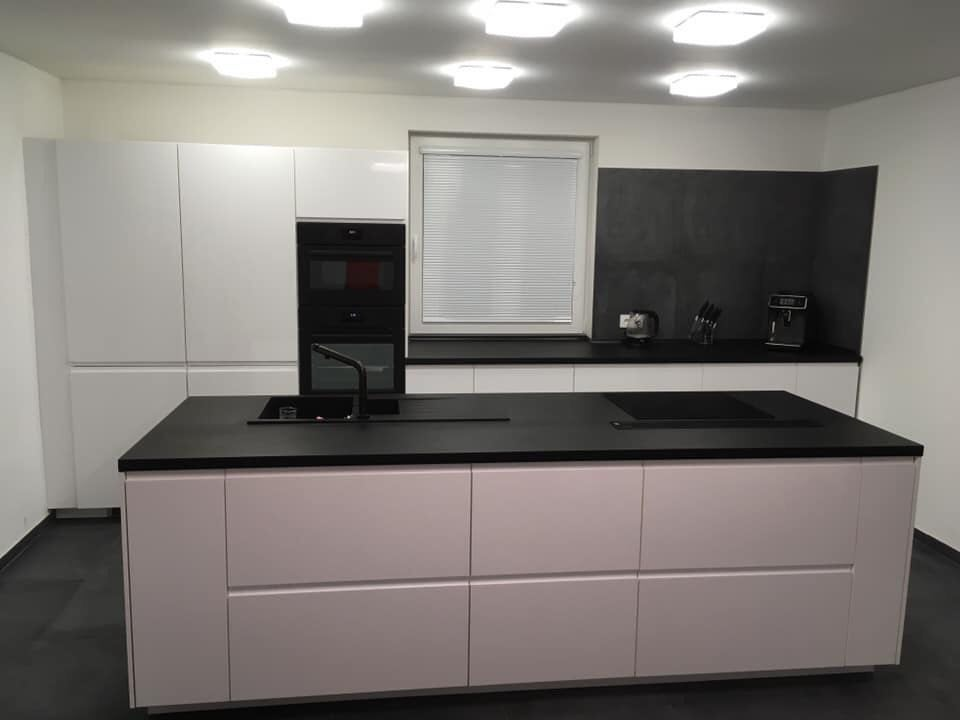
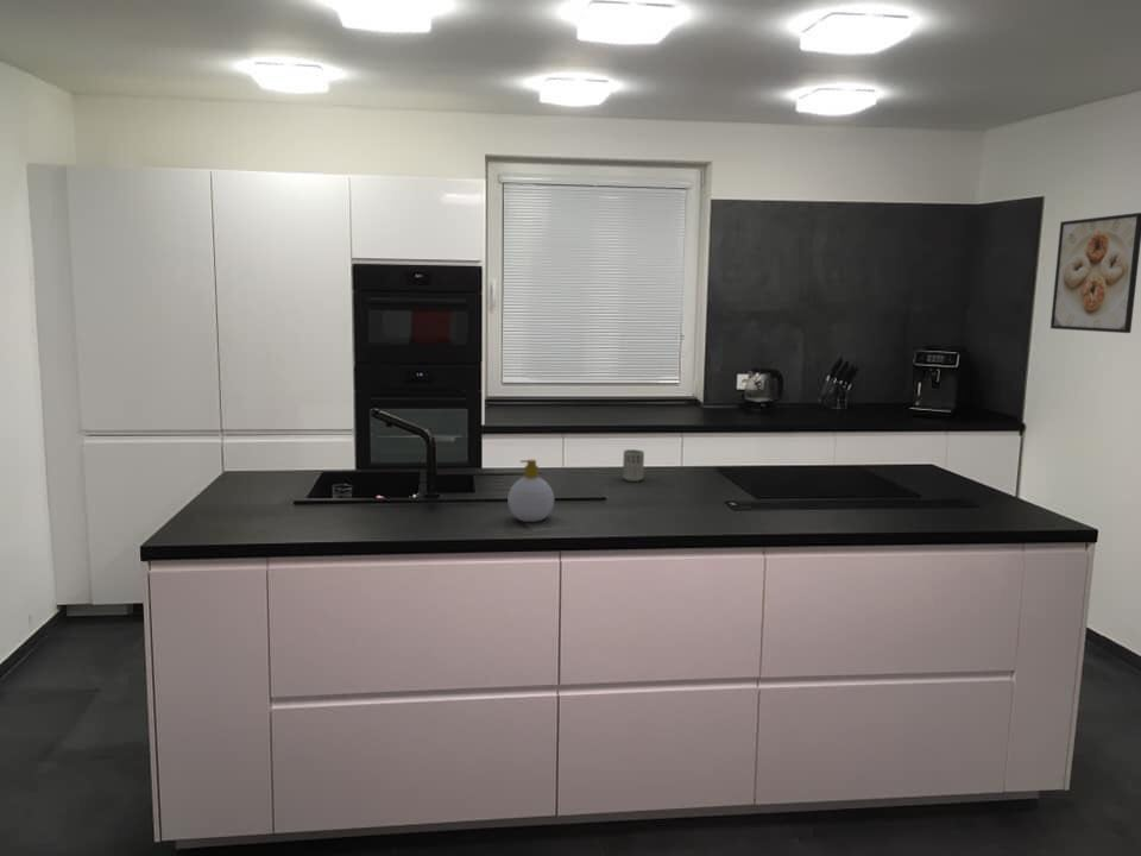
+ cup (632, 465)
+ soap bottle (530, 490)
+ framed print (1093, 275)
